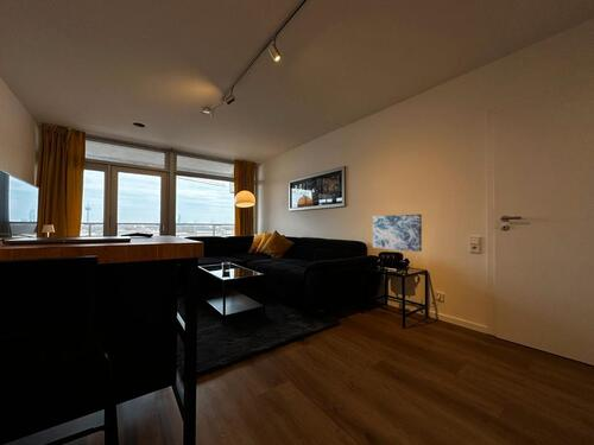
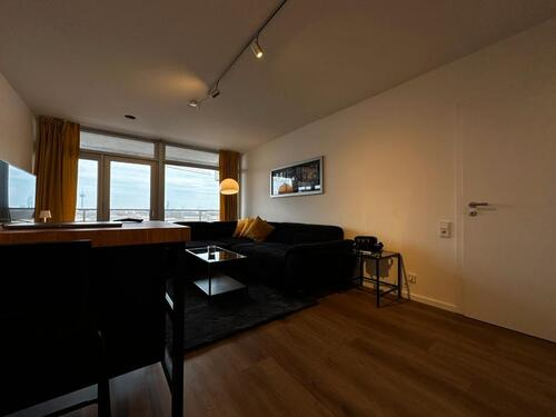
- wall art (394, 231)
